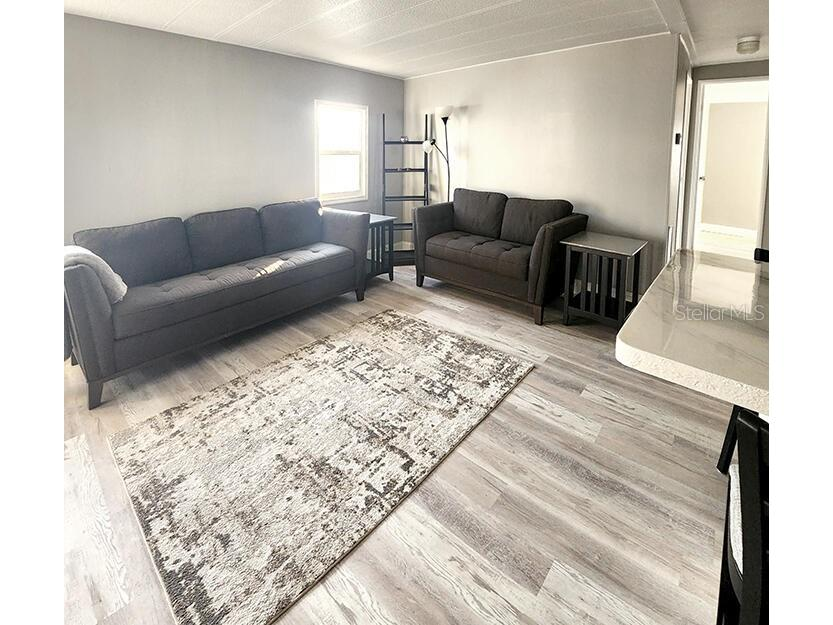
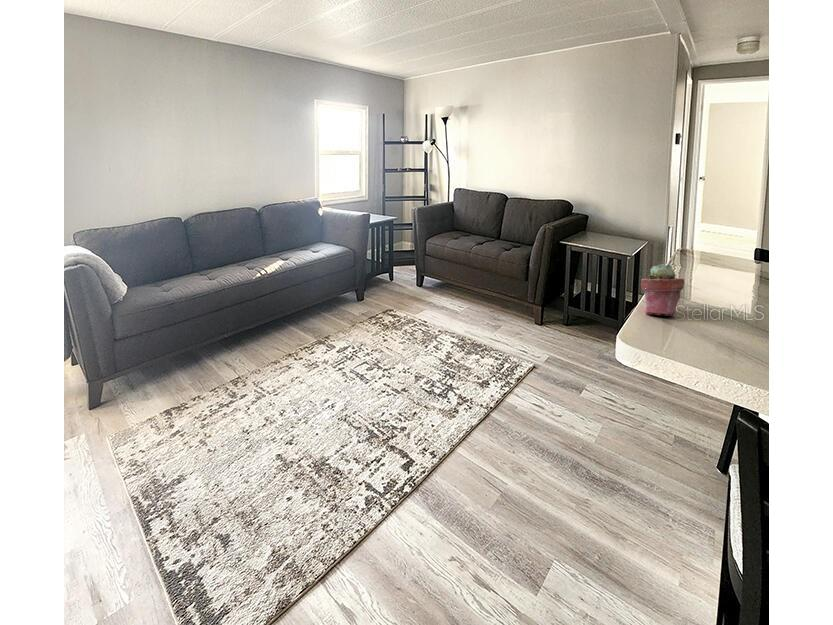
+ potted succulent (661, 288)
